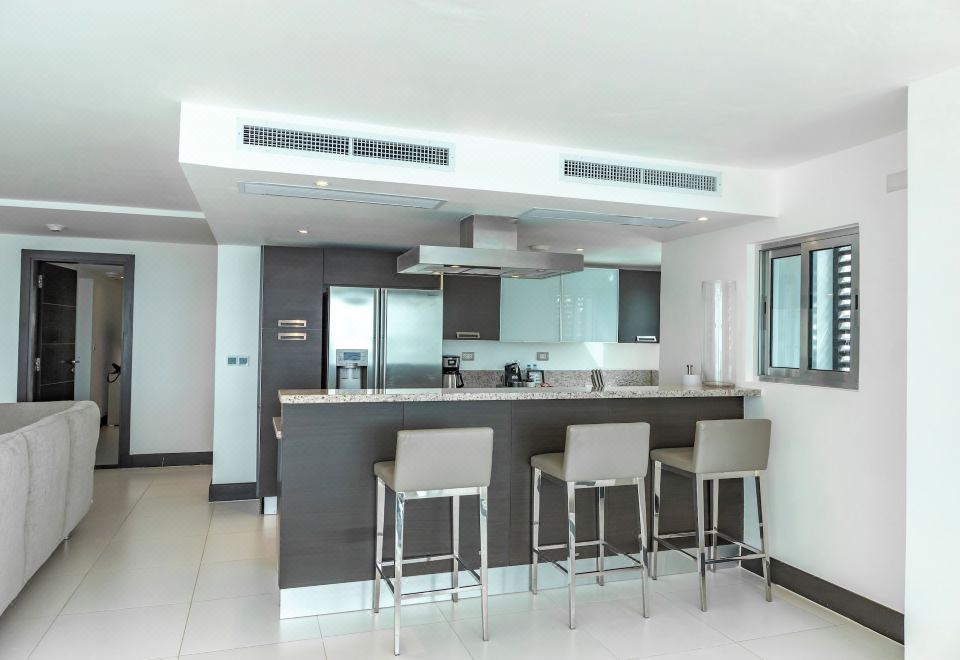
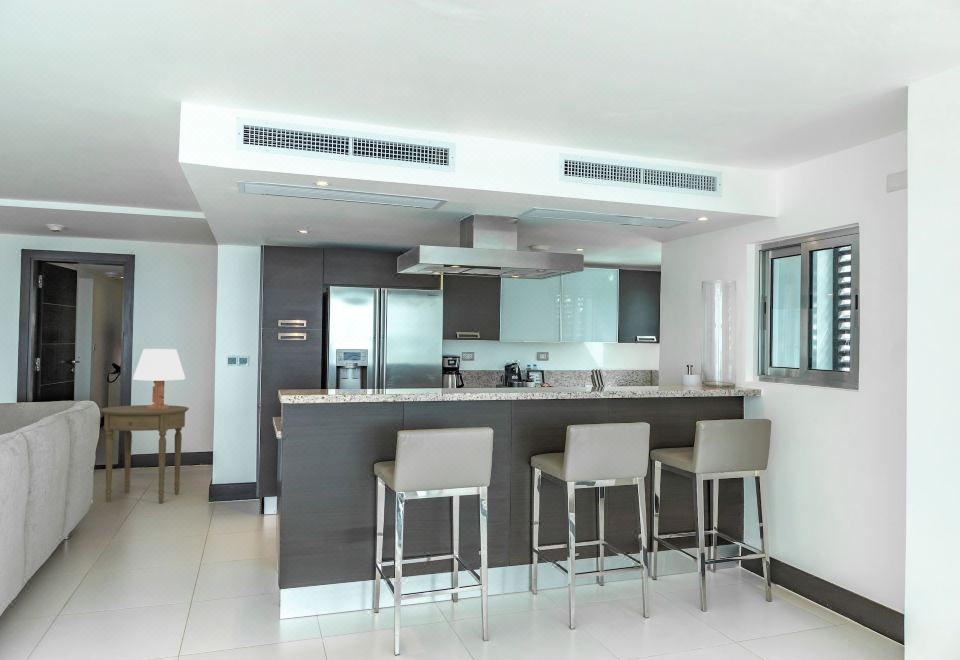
+ side table (130, 453)
+ table lamp (159, 378)
